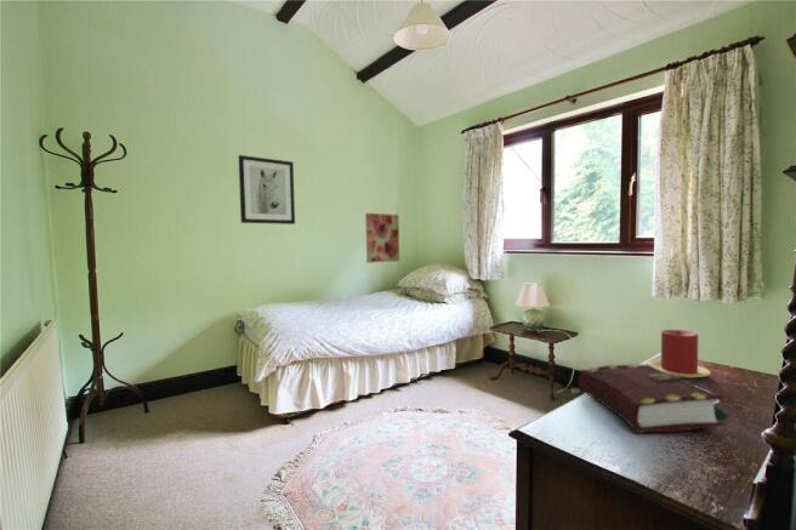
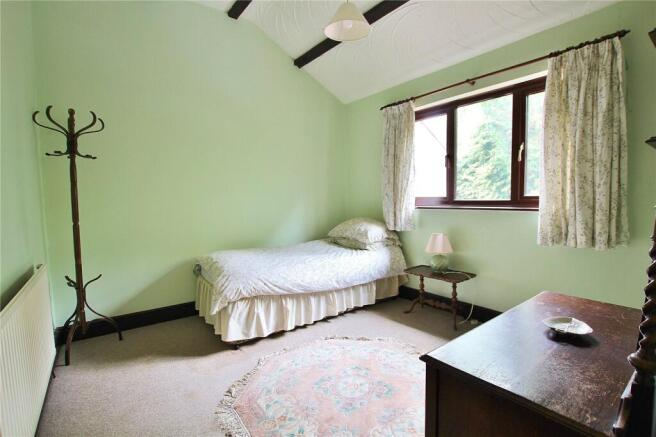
- wall art (267, 190)
- wall art (382, 238)
- candle (678, 352)
- book (642, 392)
